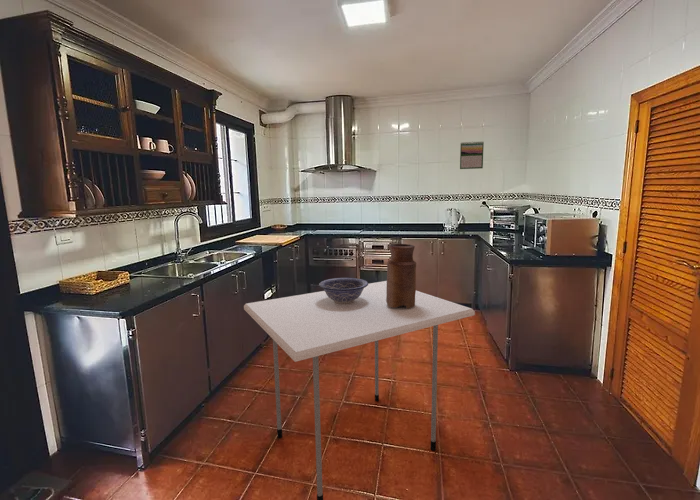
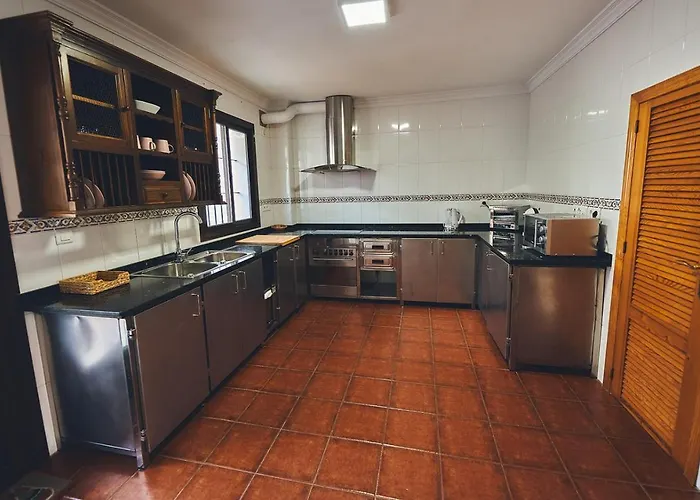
- calendar (471, 155)
- dining table (375, 376)
- decorative bowl (343, 291)
- vase (401, 275)
